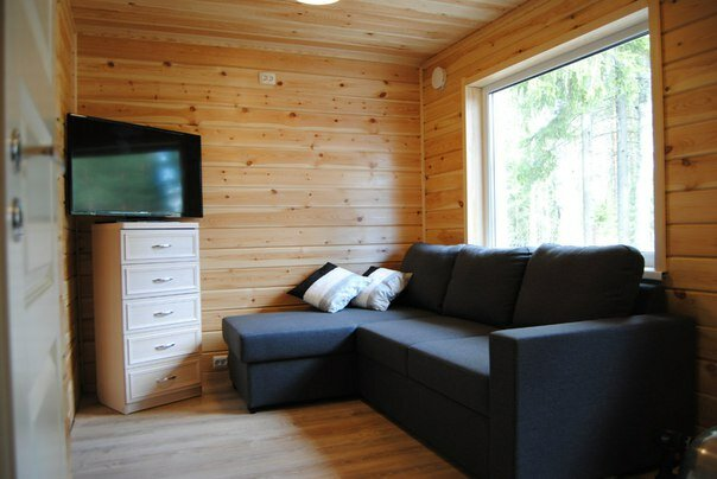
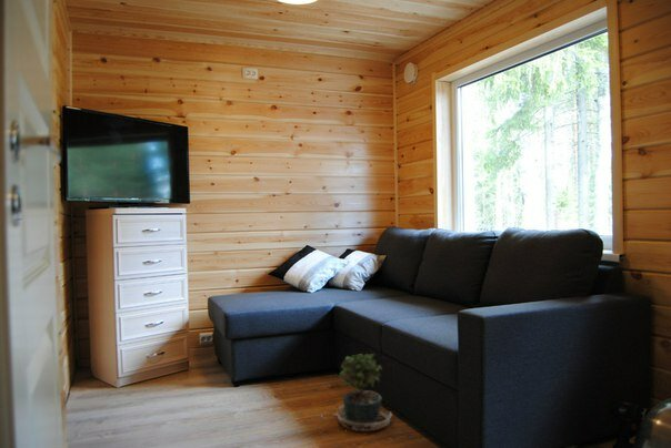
+ potted plant (357, 386)
